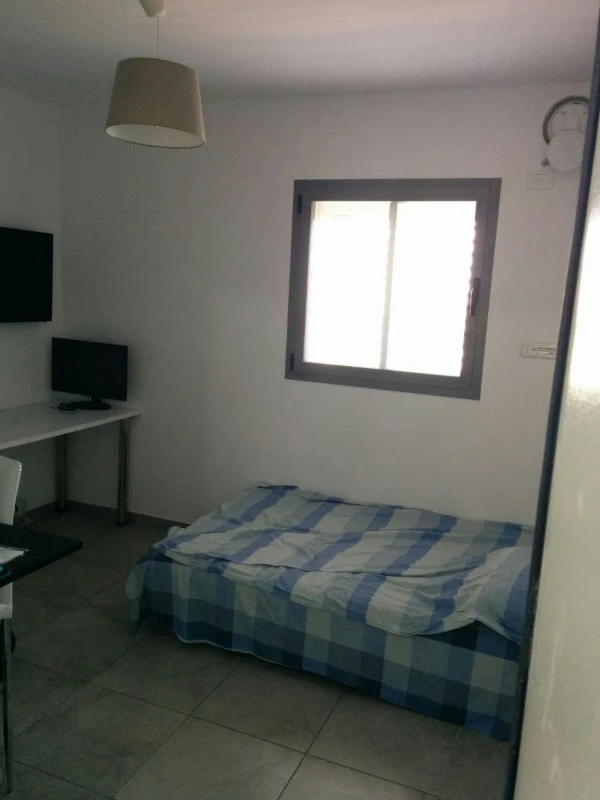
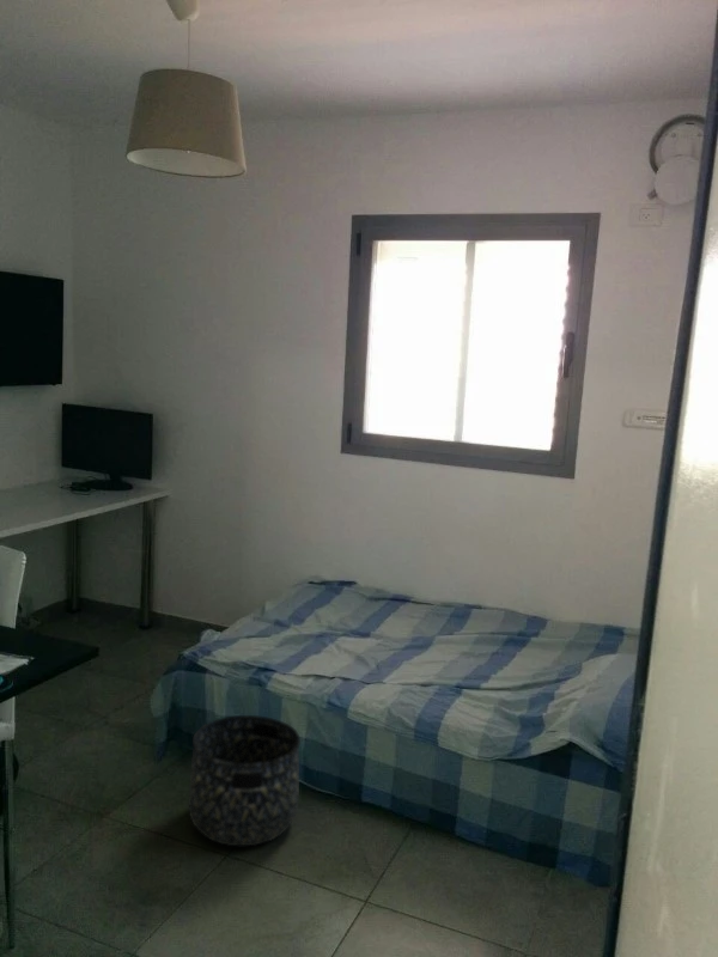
+ basket (244, 780)
